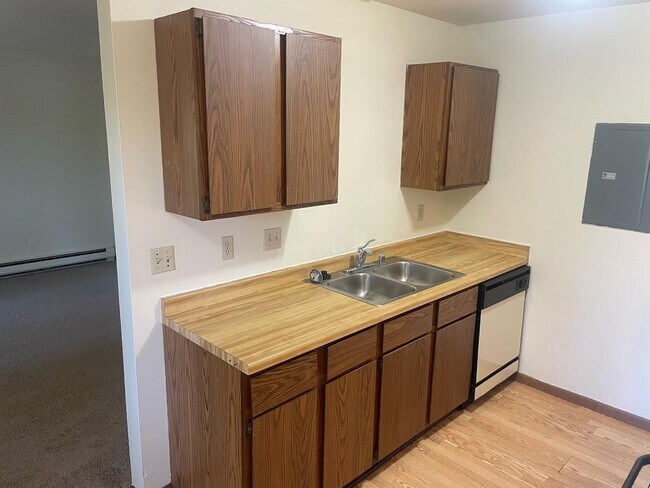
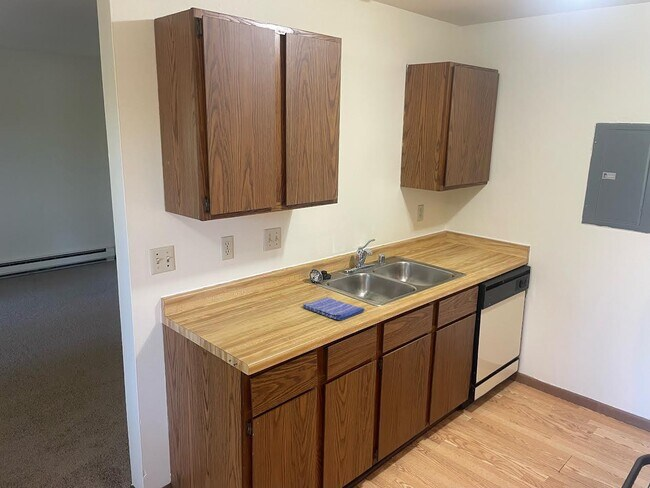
+ dish towel (333, 307)
